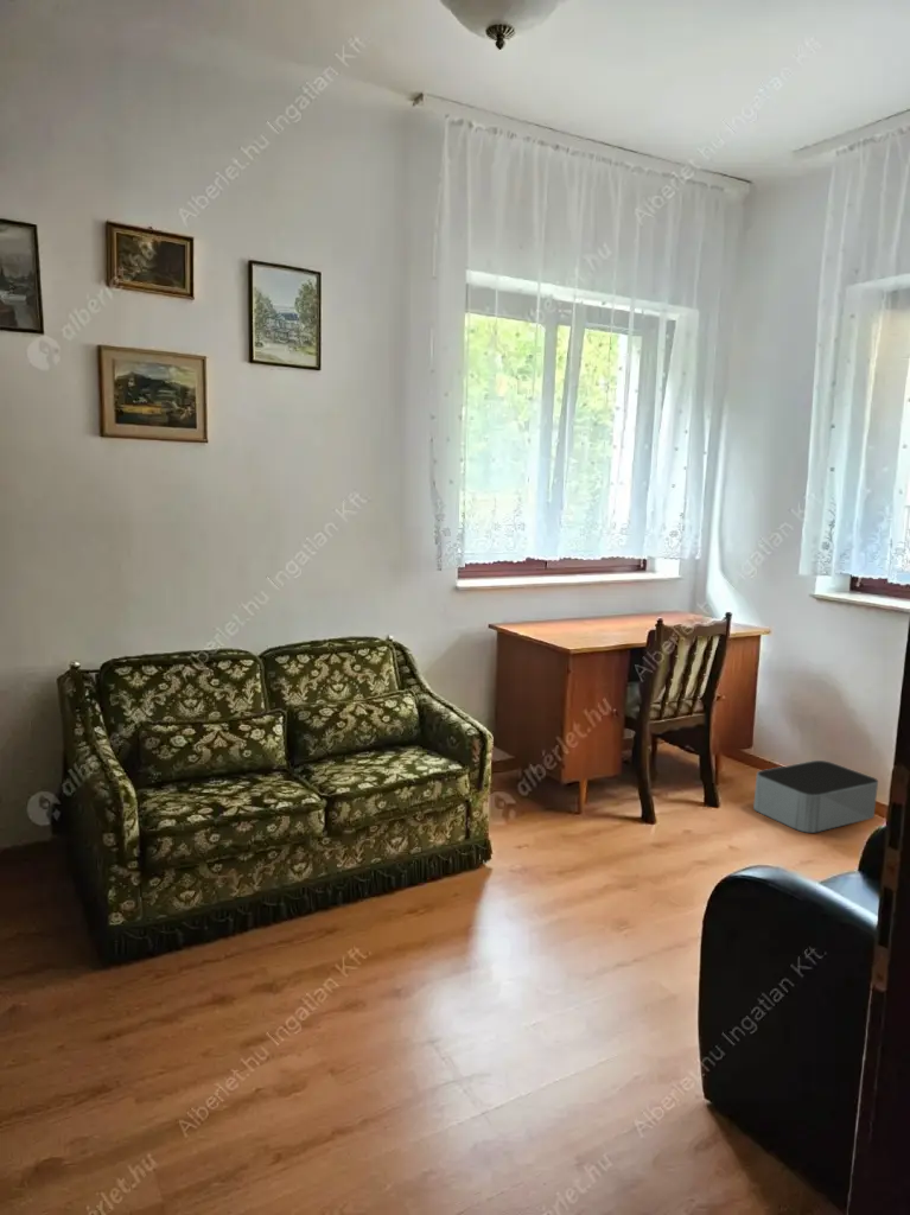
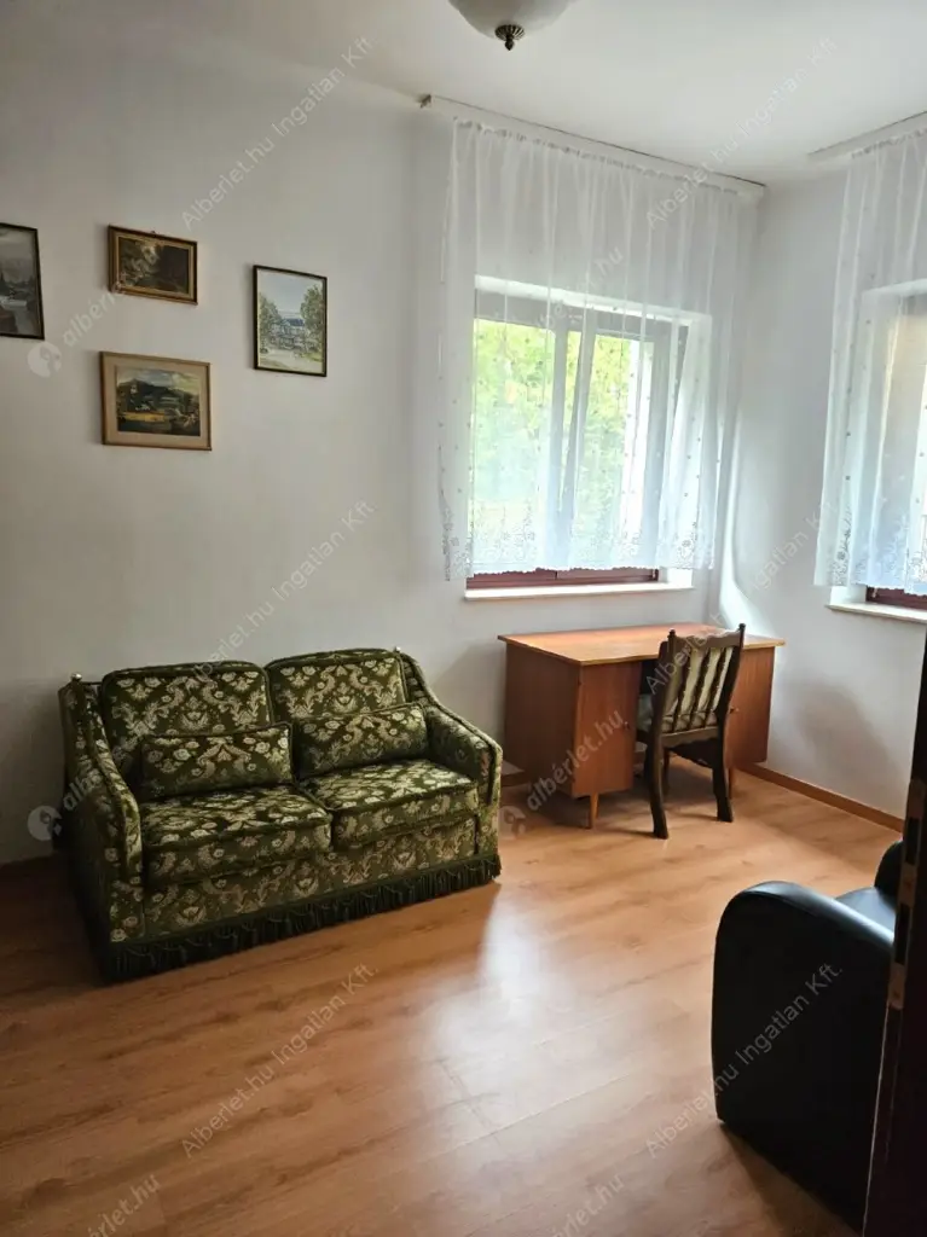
- storage bin (815, 794)
